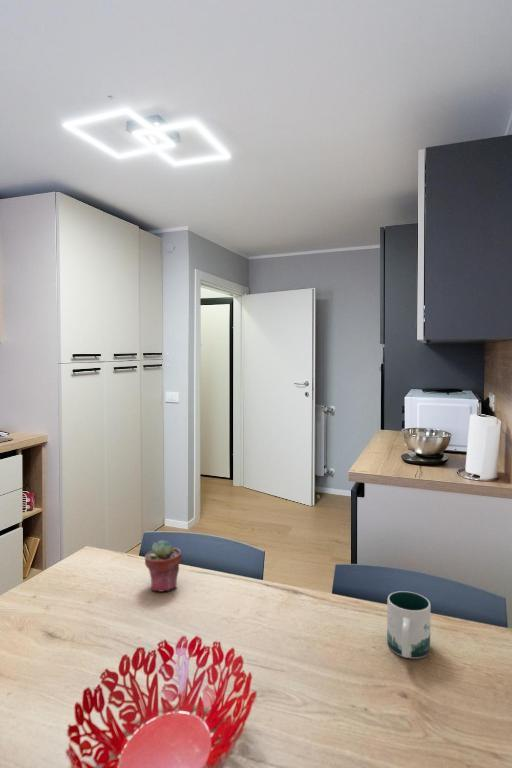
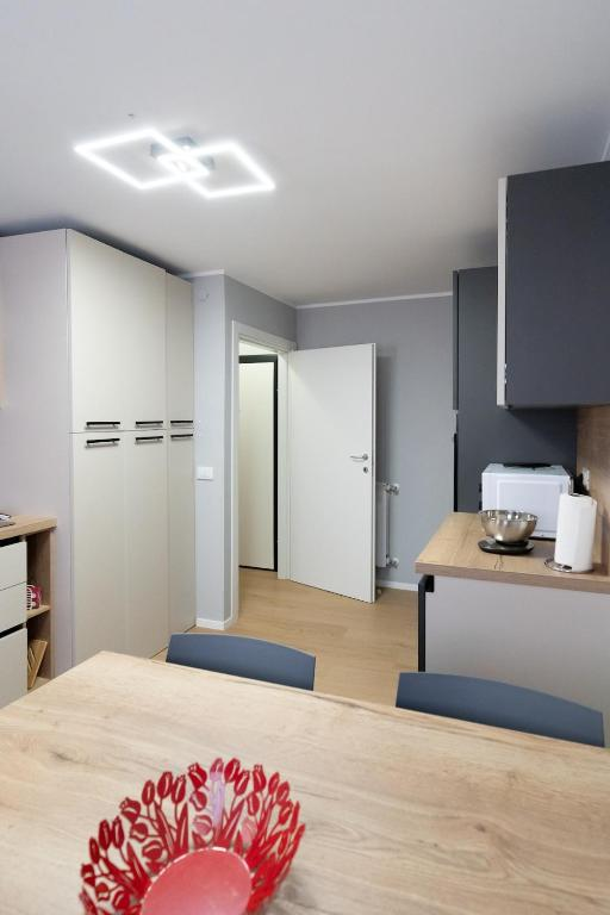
- mug (407, 628)
- potted succulent (163, 563)
